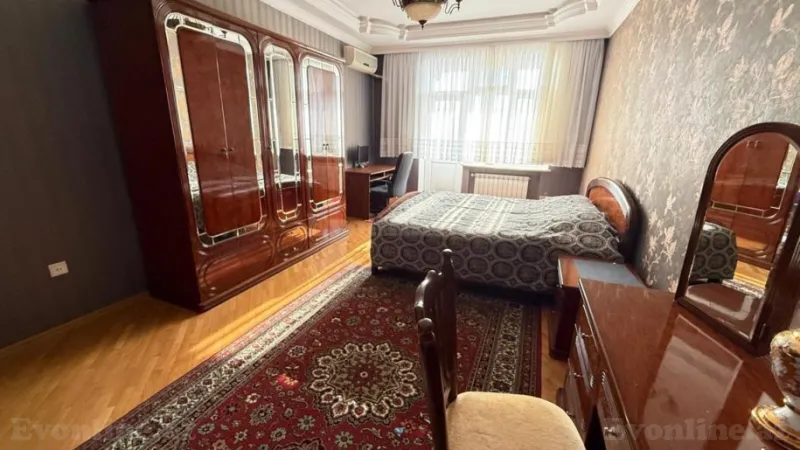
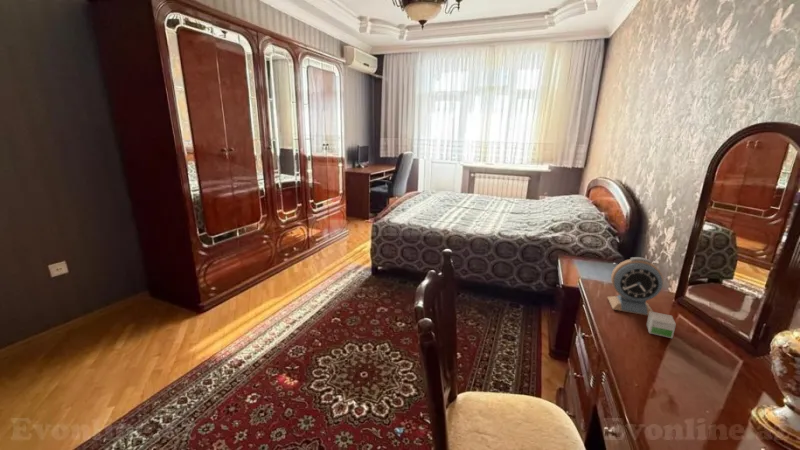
+ alarm clock (635, 282)
+ small box (660, 324)
